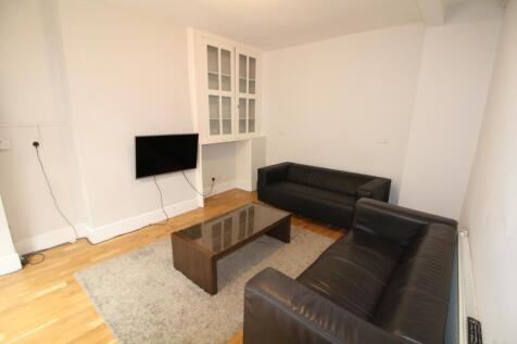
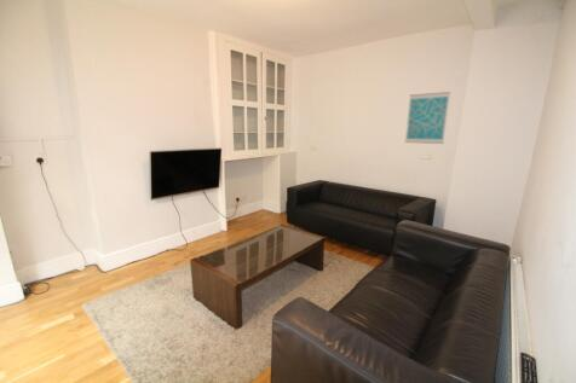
+ wall art (426, 118)
